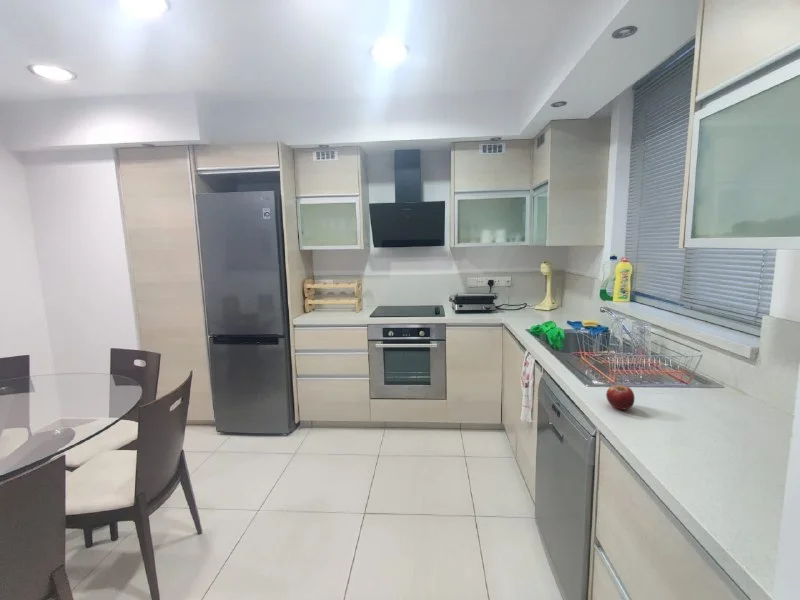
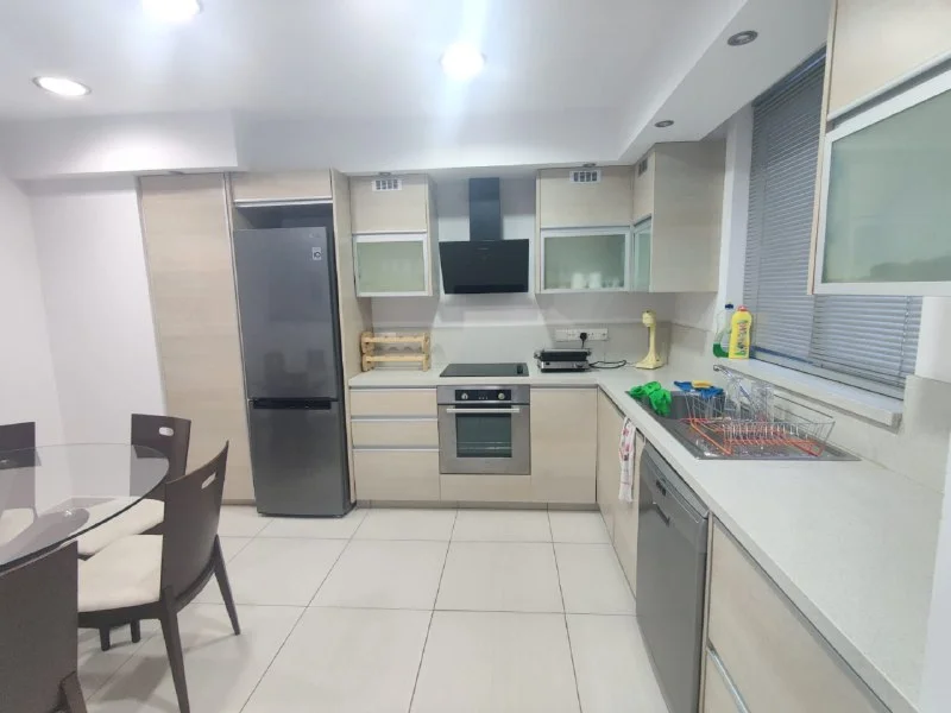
- fruit (620, 396)
